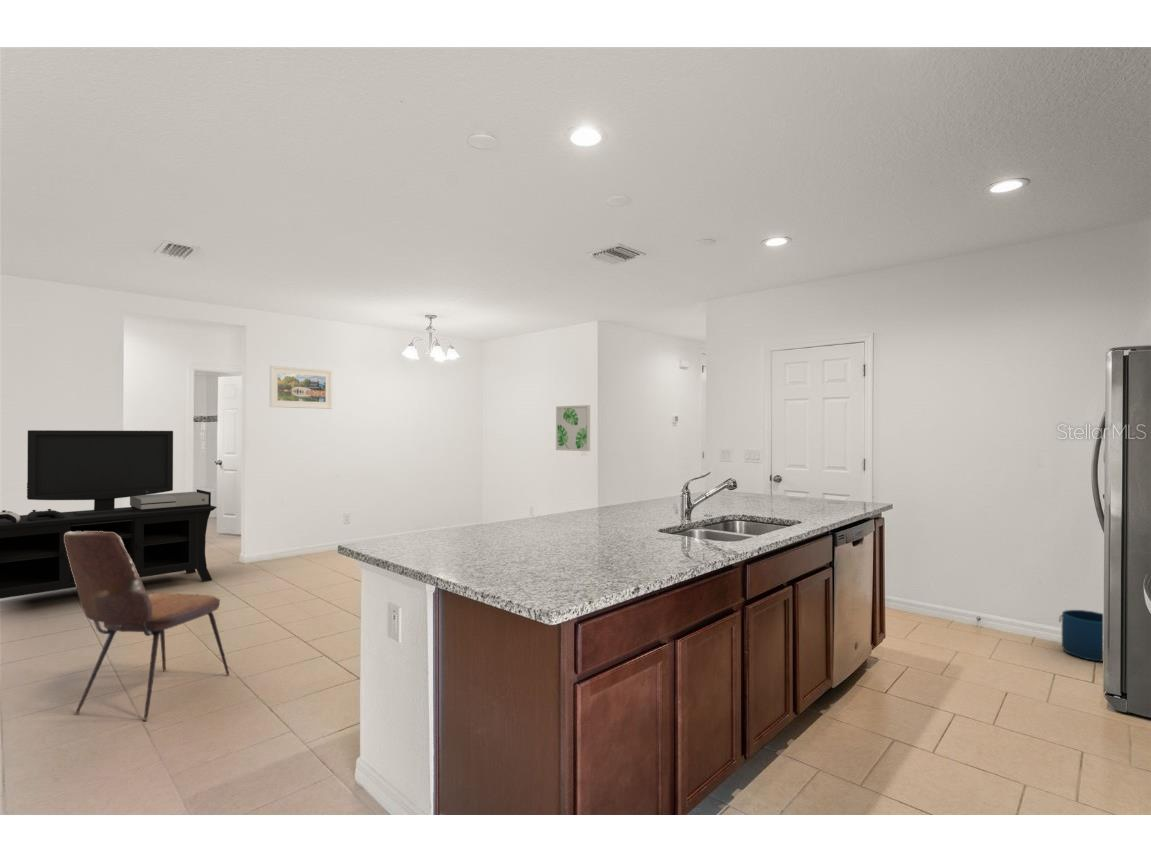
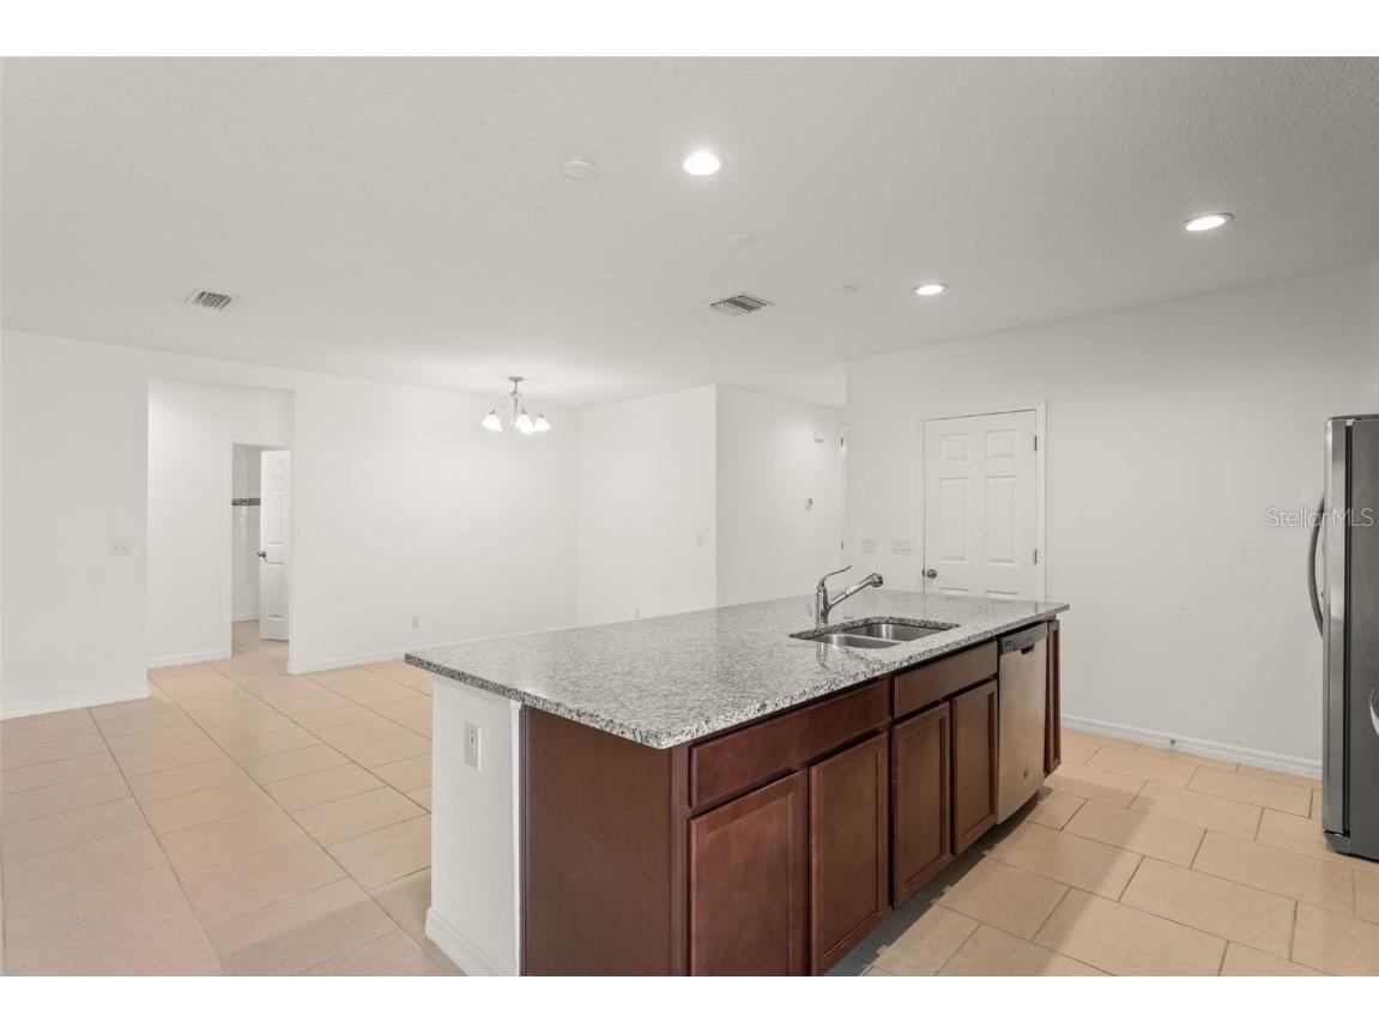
- dining chair (145, 609)
- bucket (1090, 635)
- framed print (302, 388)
- media console (98, 511)
- wall art (572, 428)
